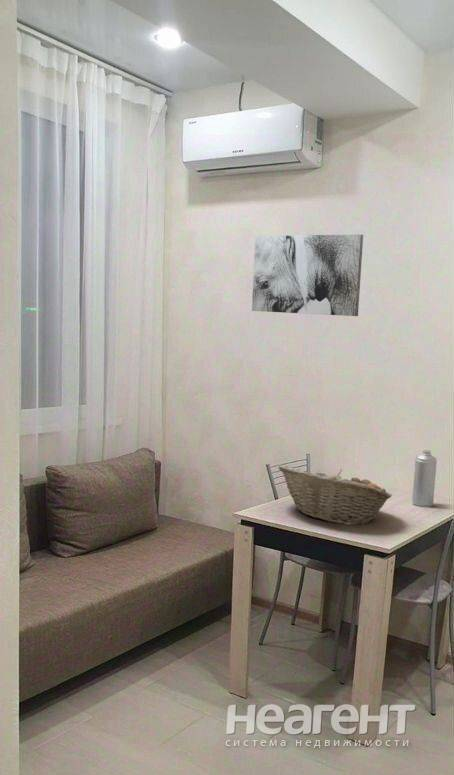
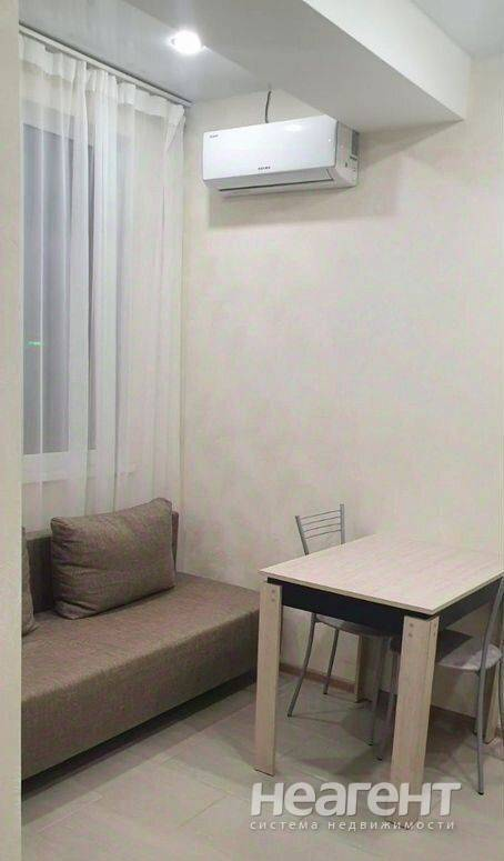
- wall art (304, 274)
- fruit basket (333, 489)
- spray can (424, 477)
